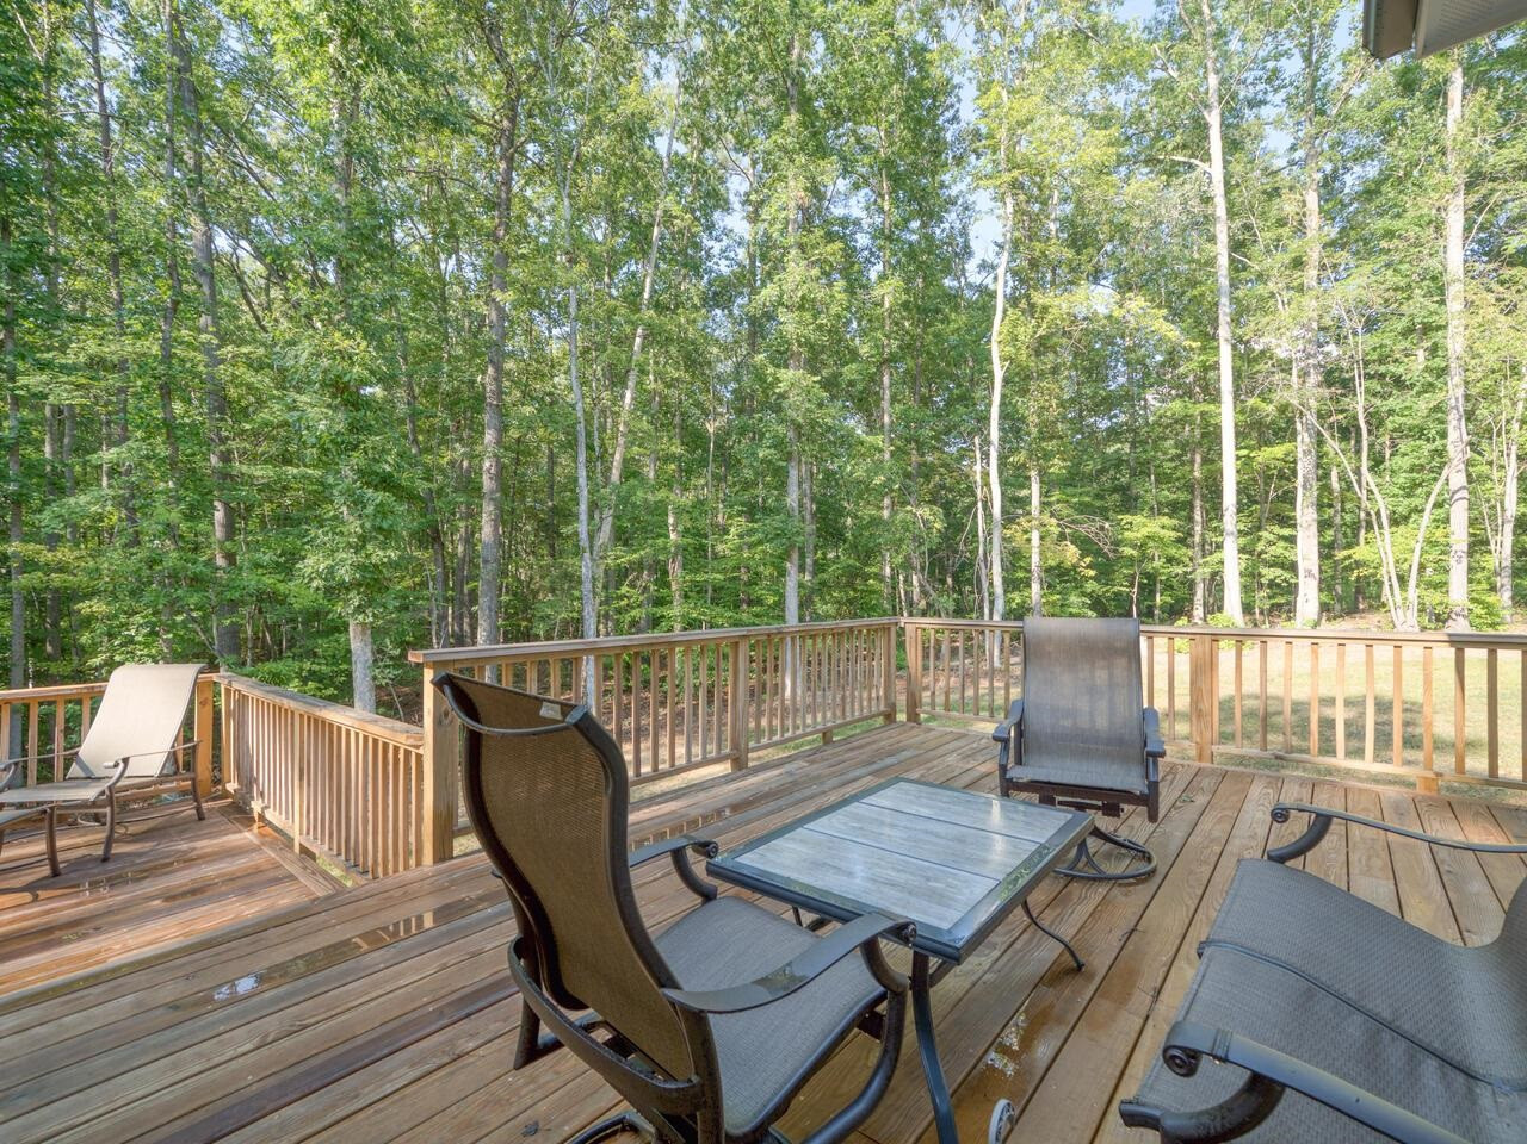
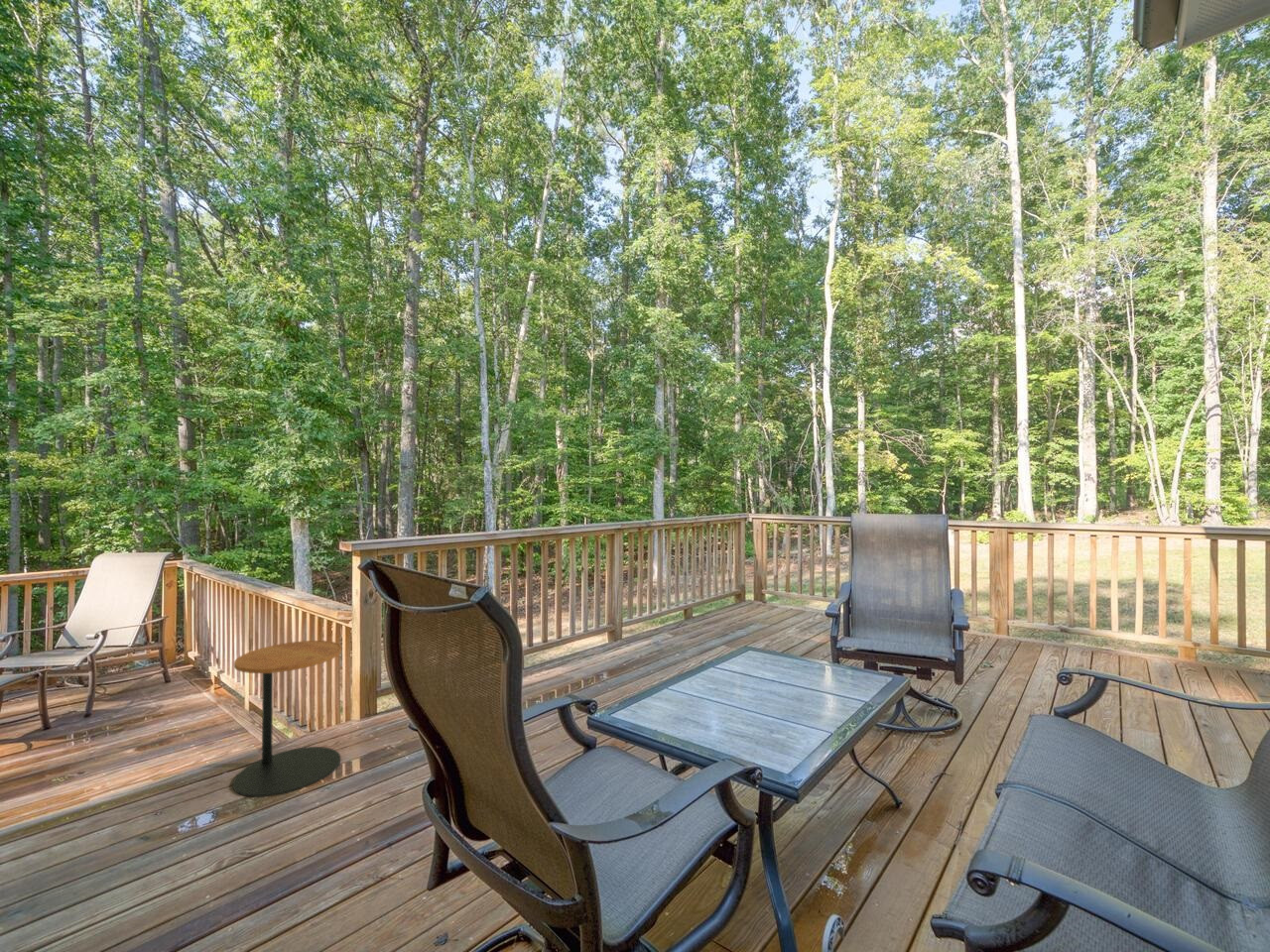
+ side table (272, 712)
